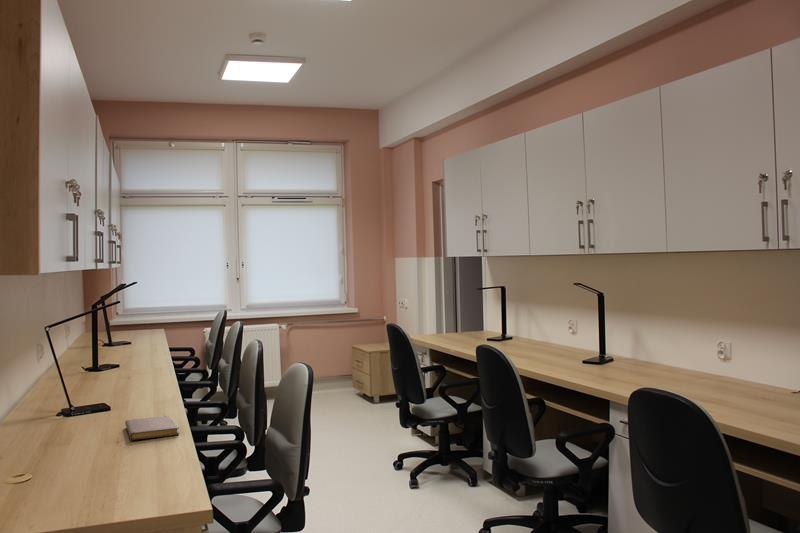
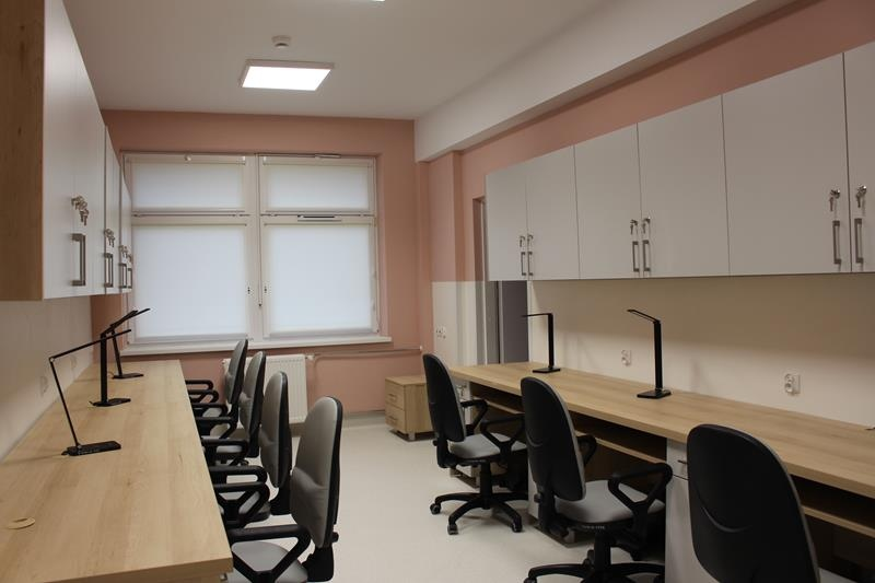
- notebook (151, 427)
